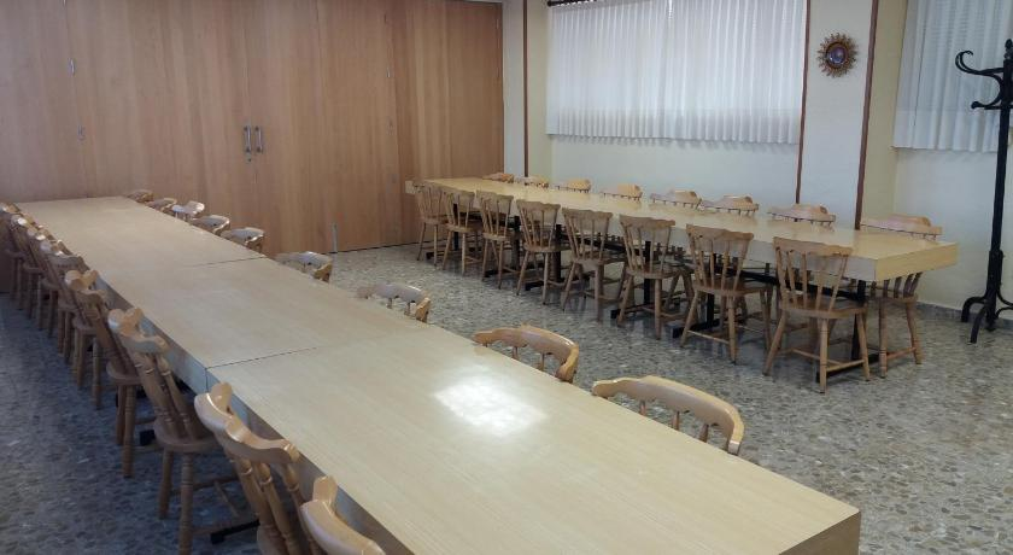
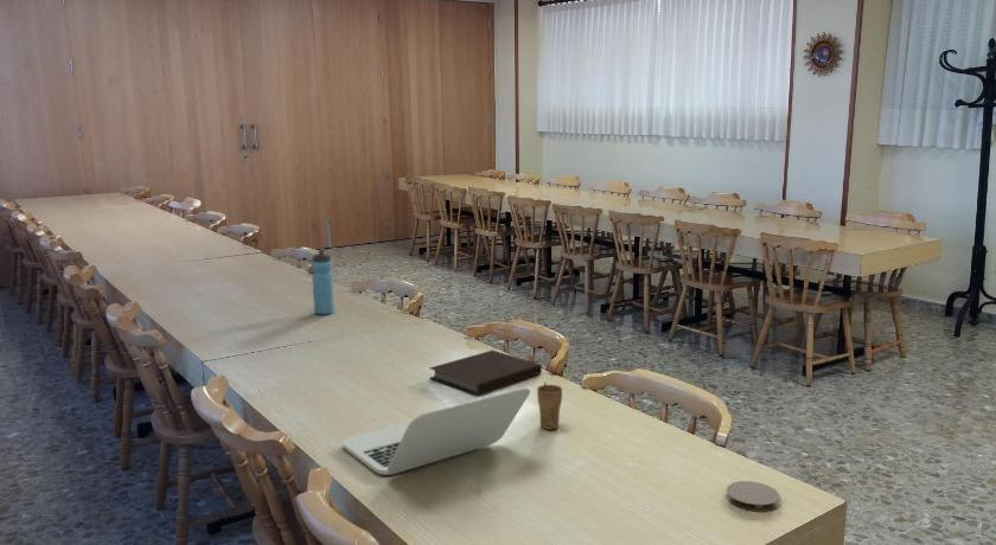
+ notebook (485, 371)
+ laptop (432, 416)
+ coaster (752, 495)
+ water bottle (323, 281)
+ cup (549, 402)
